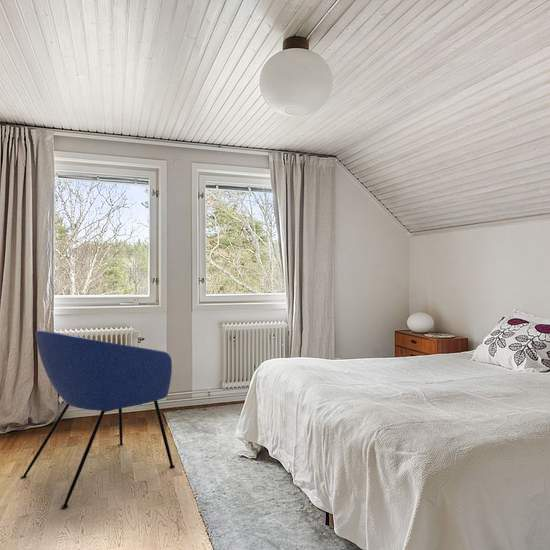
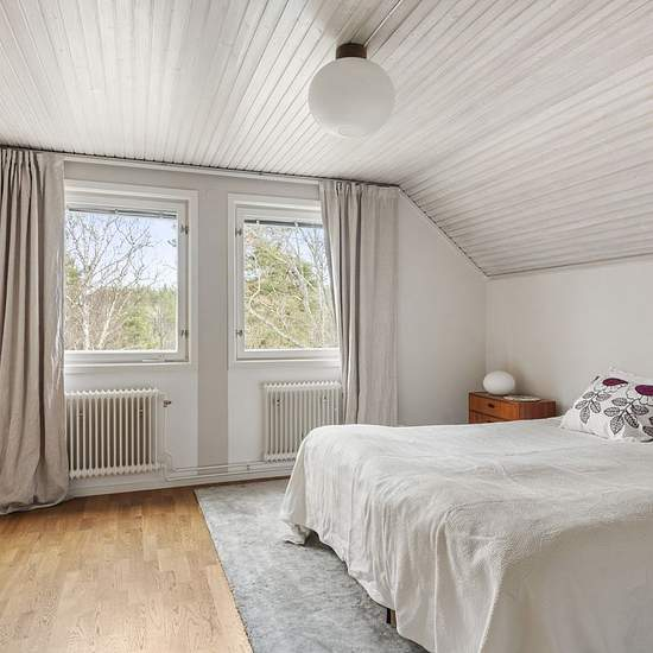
- armchair (98, 399)
